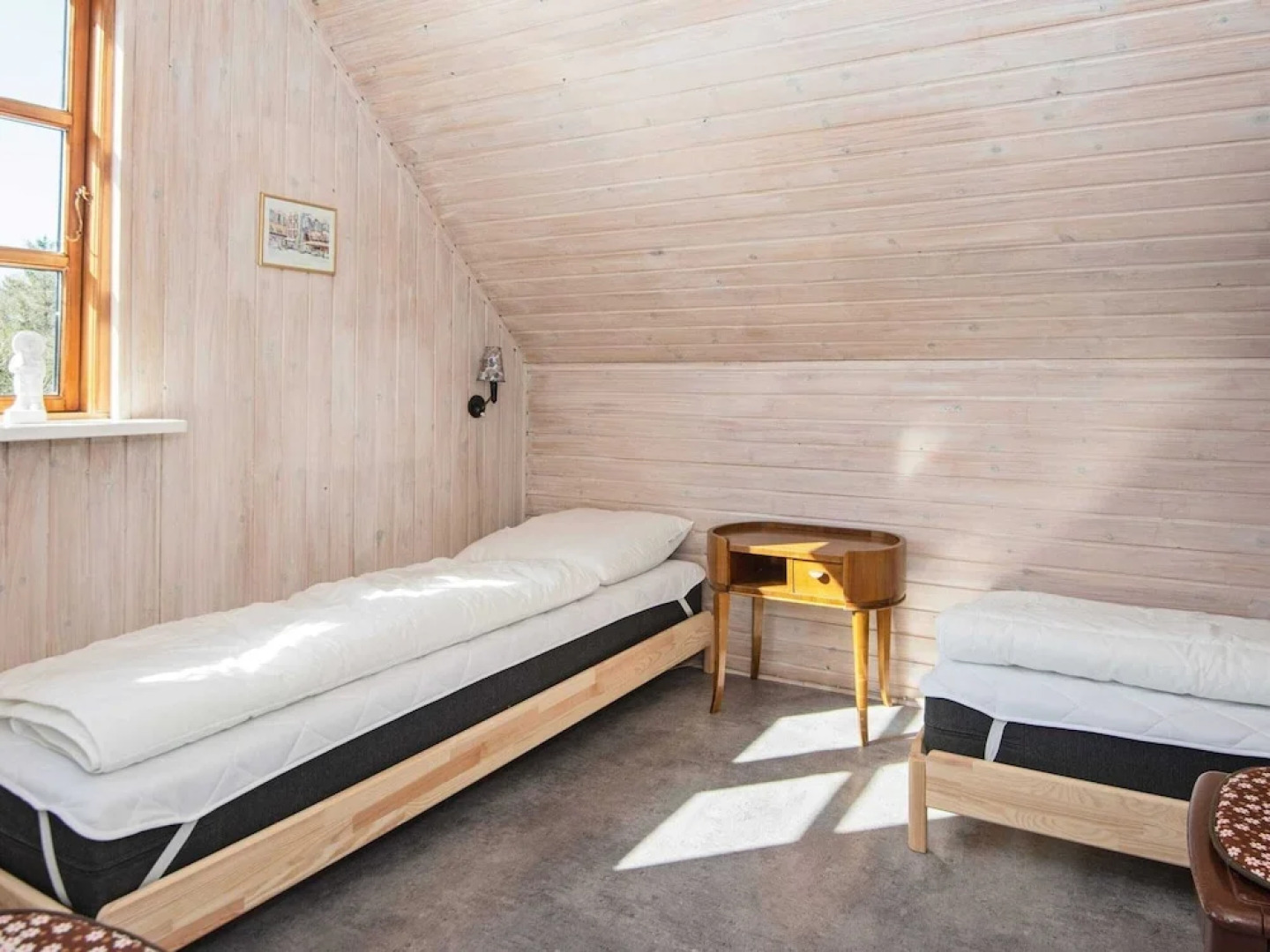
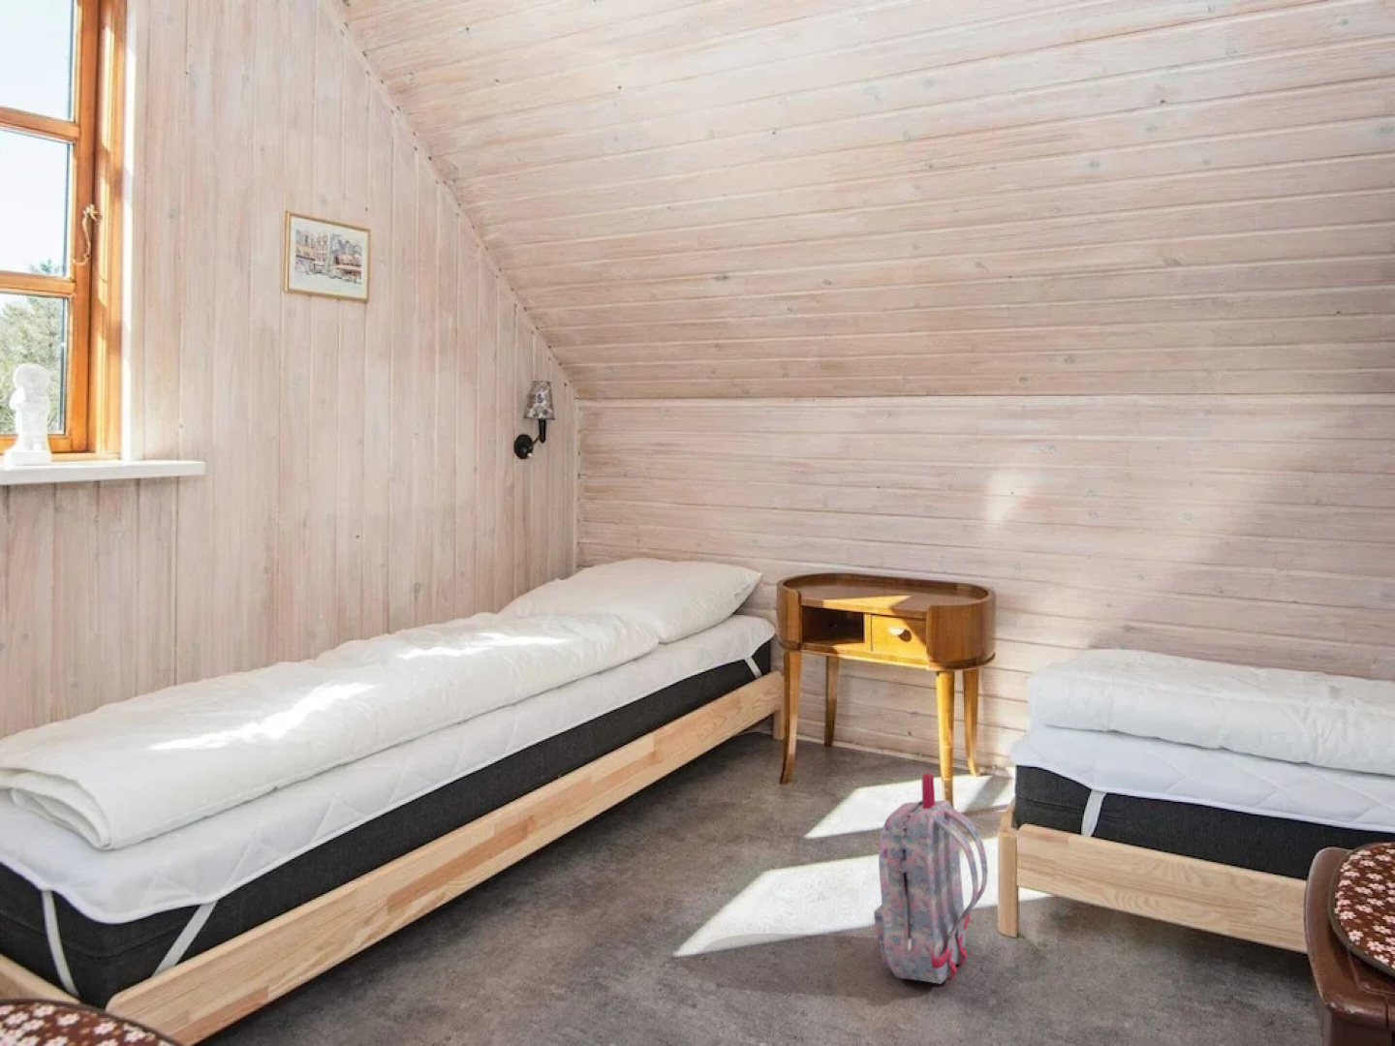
+ backpack (931, 870)
